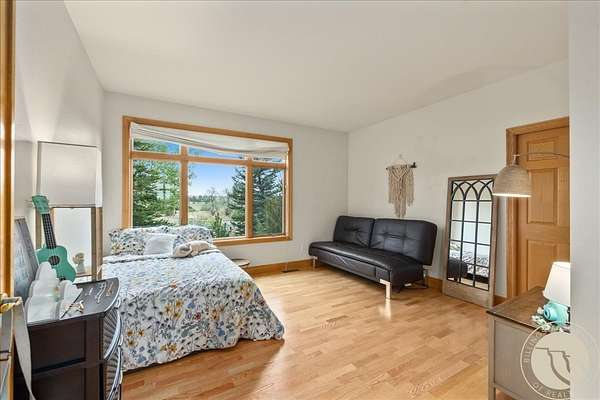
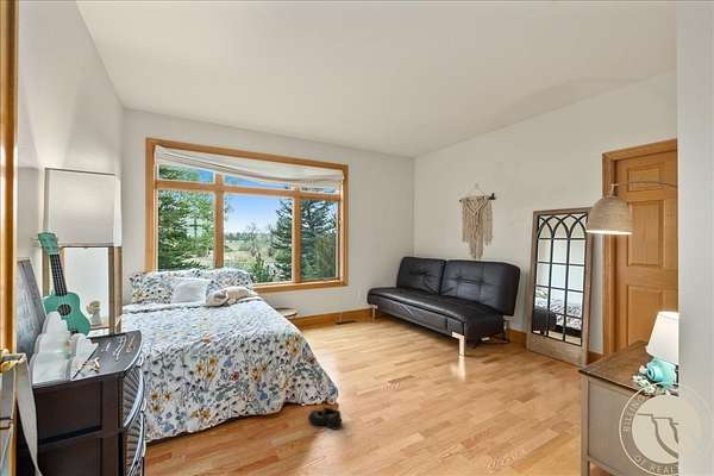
+ shoe (325, 414)
